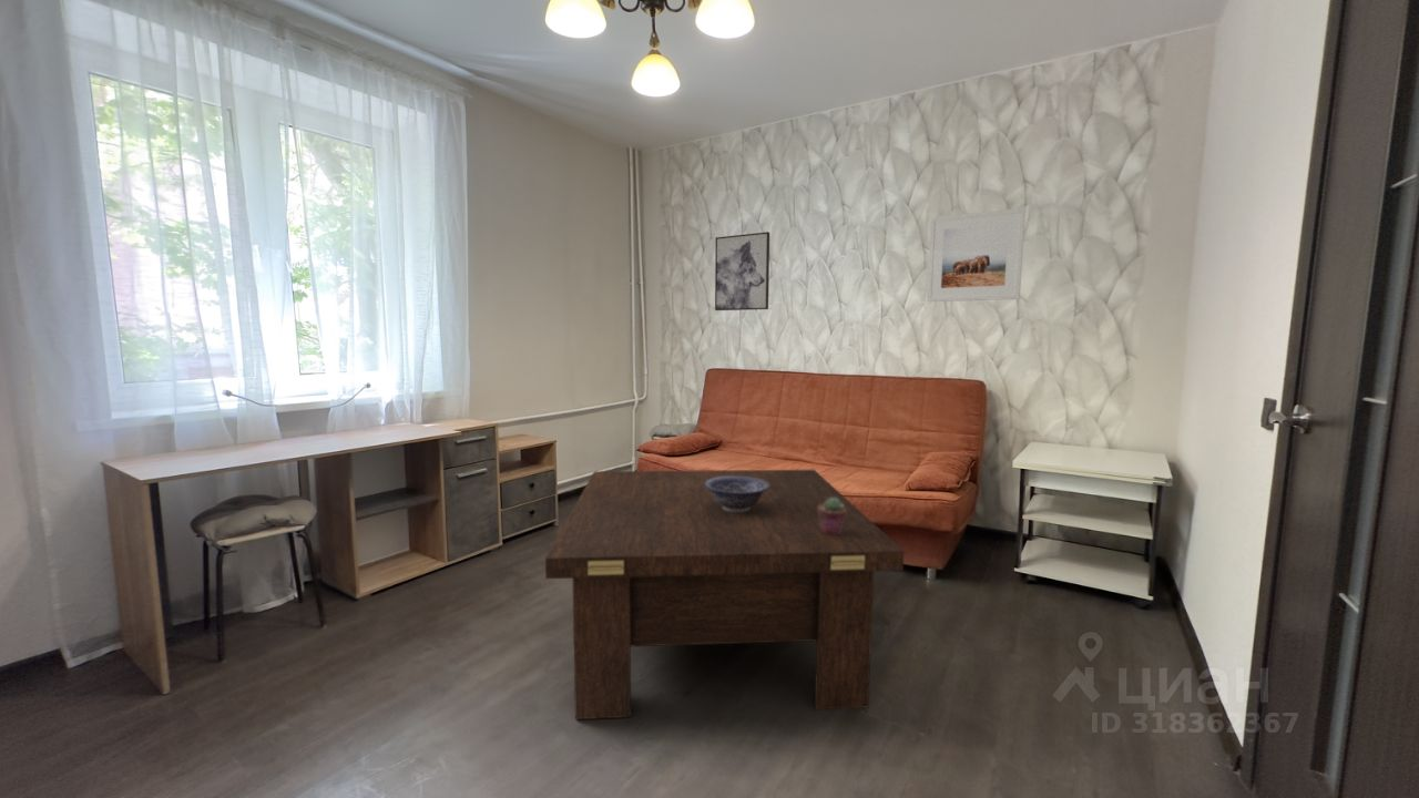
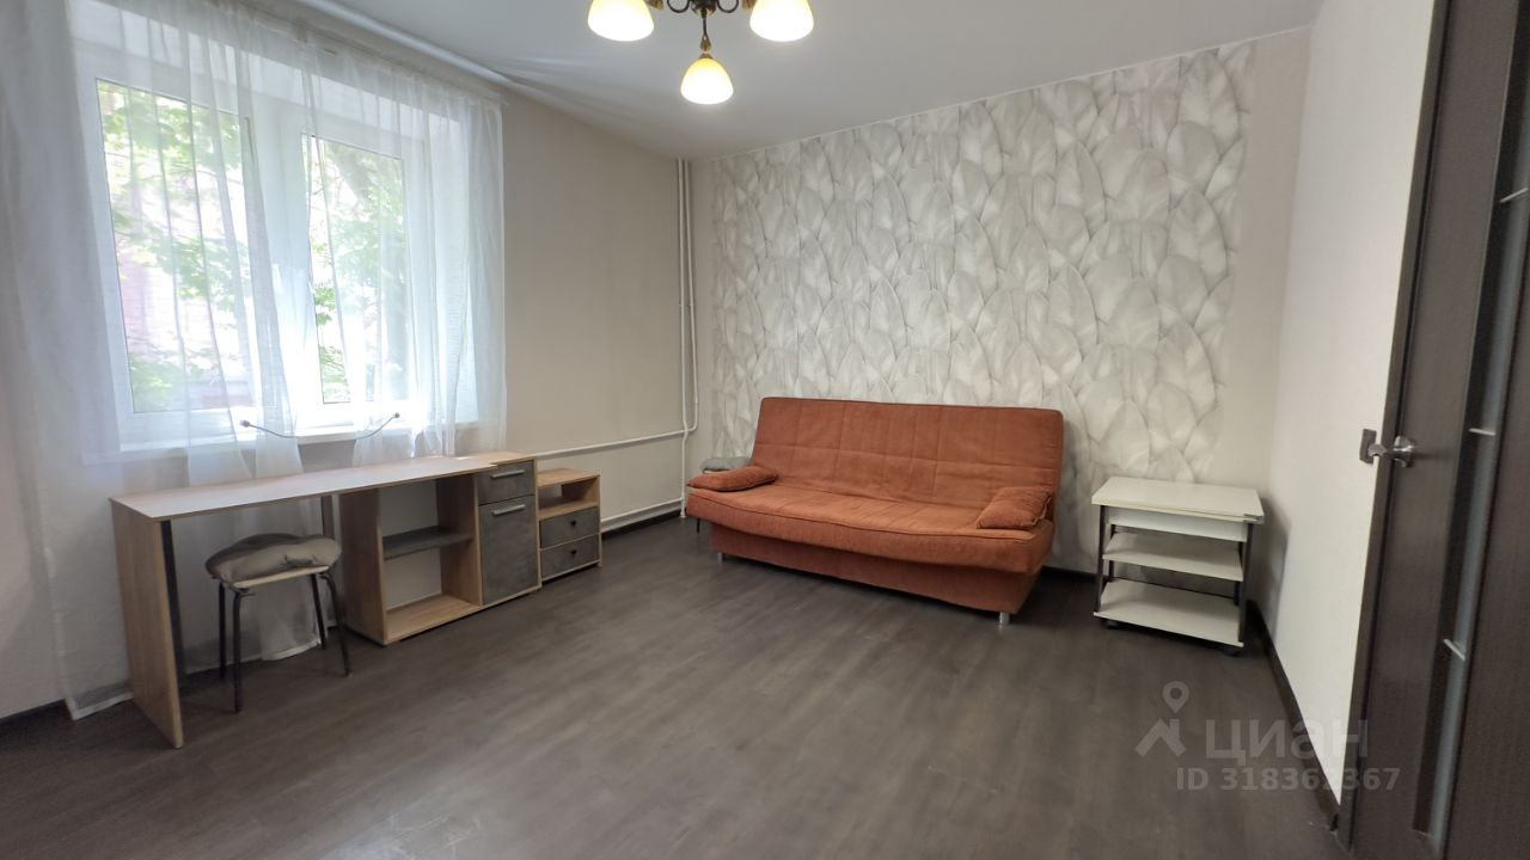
- coffee table (714, 571)
- decorative bowl (736, 495)
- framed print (973, 257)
- wall art (741, 273)
- potted succulent (831, 514)
